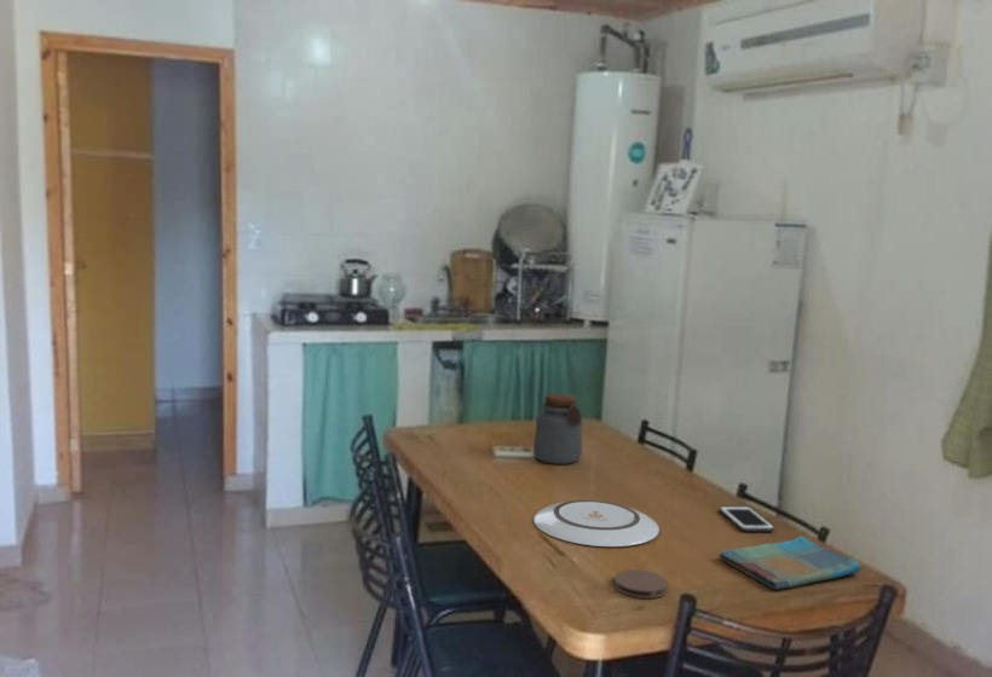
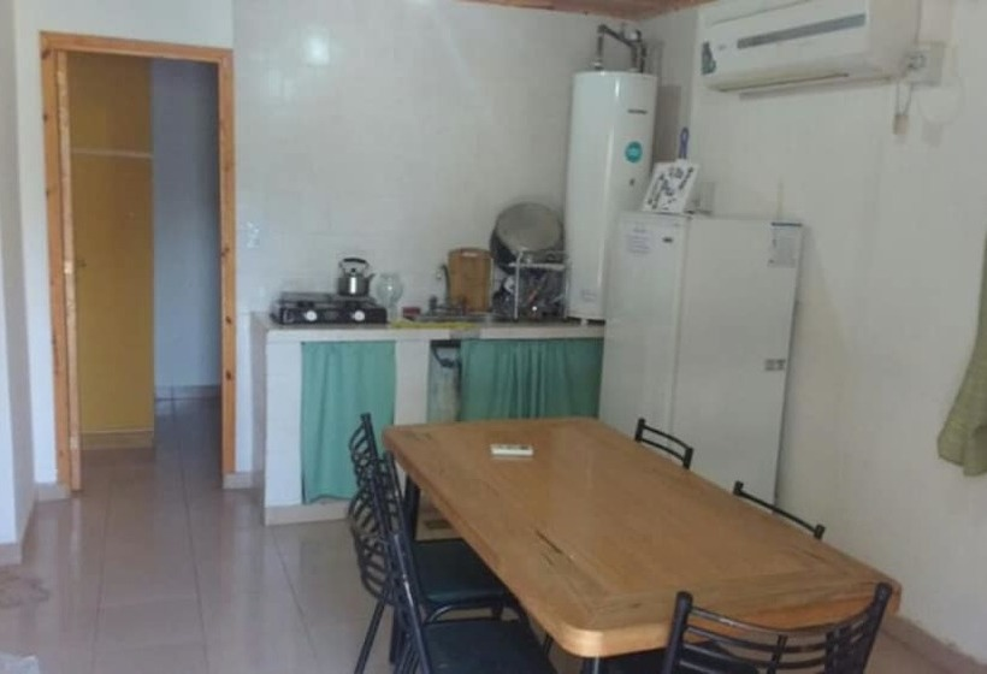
- dish towel (790, 561)
- cell phone (745, 519)
- jar (559, 427)
- plate (595, 519)
- coaster (640, 583)
